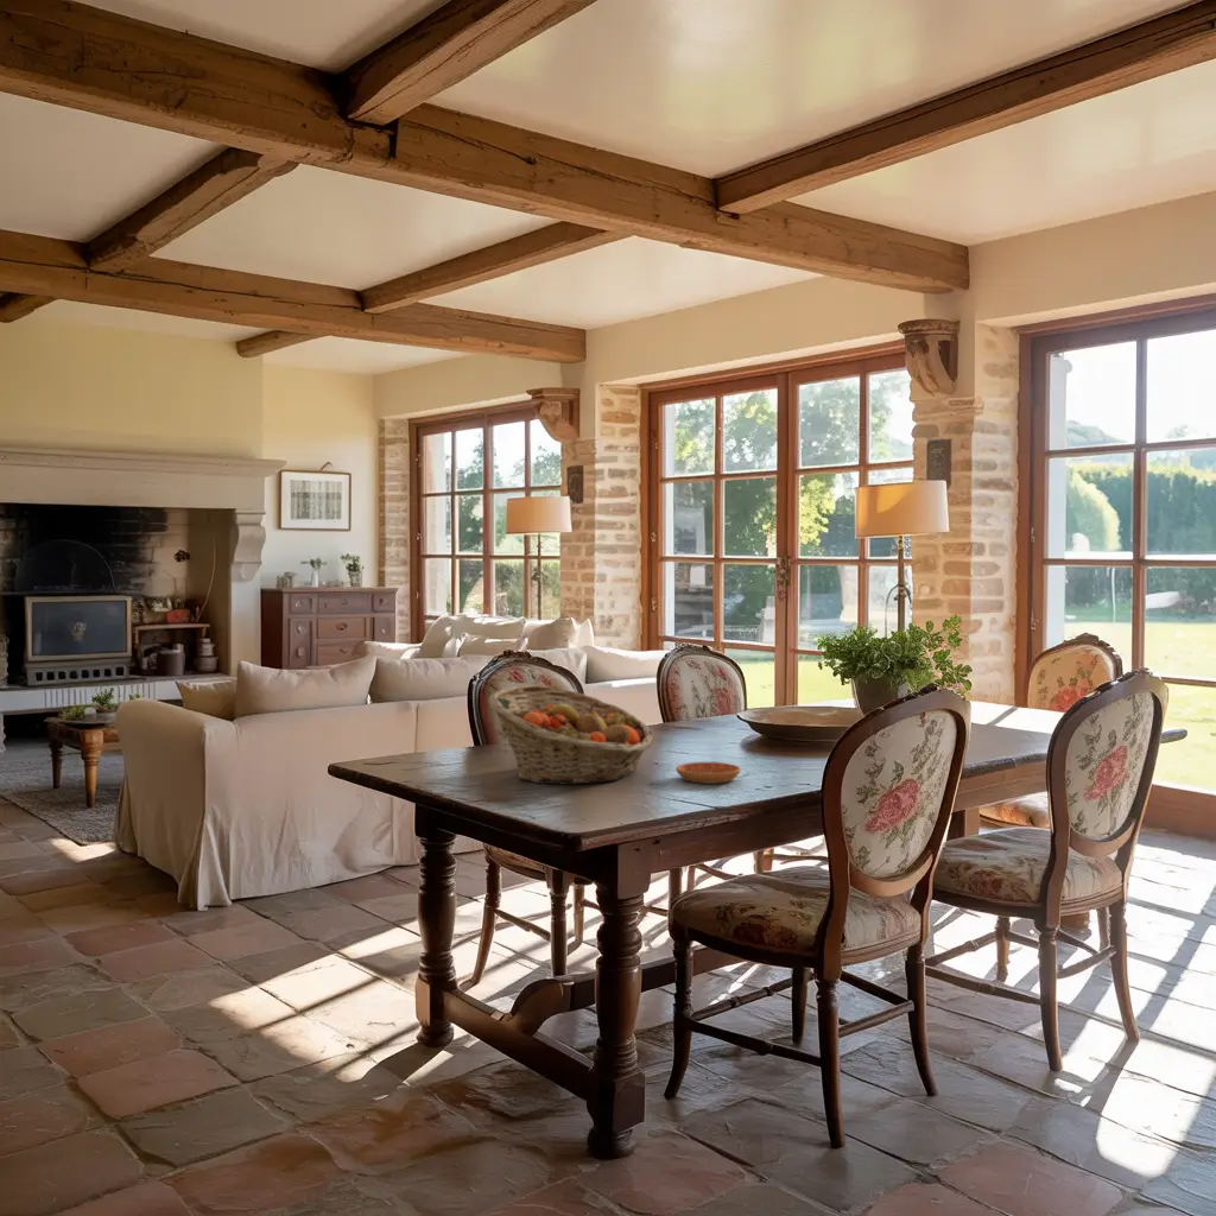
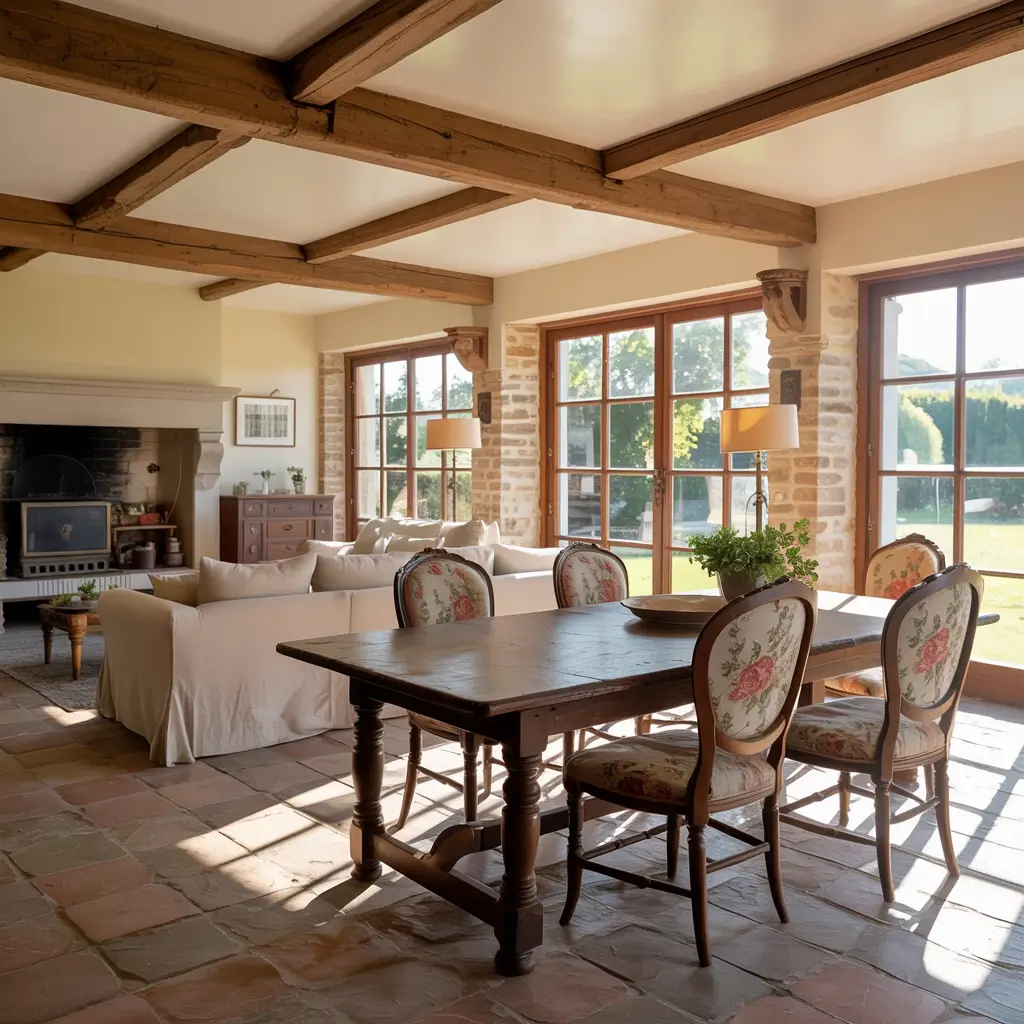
- fruit basket (571, 732)
- saucer (708, 773)
